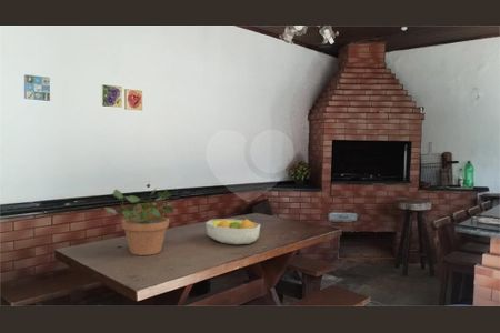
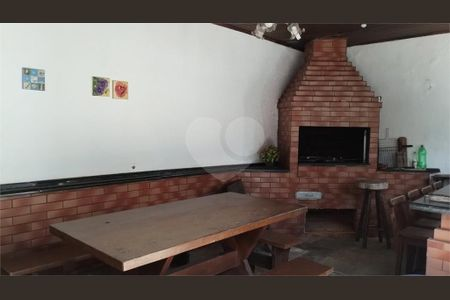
- potted plant (140, 221)
- fruit bowl (232, 228)
